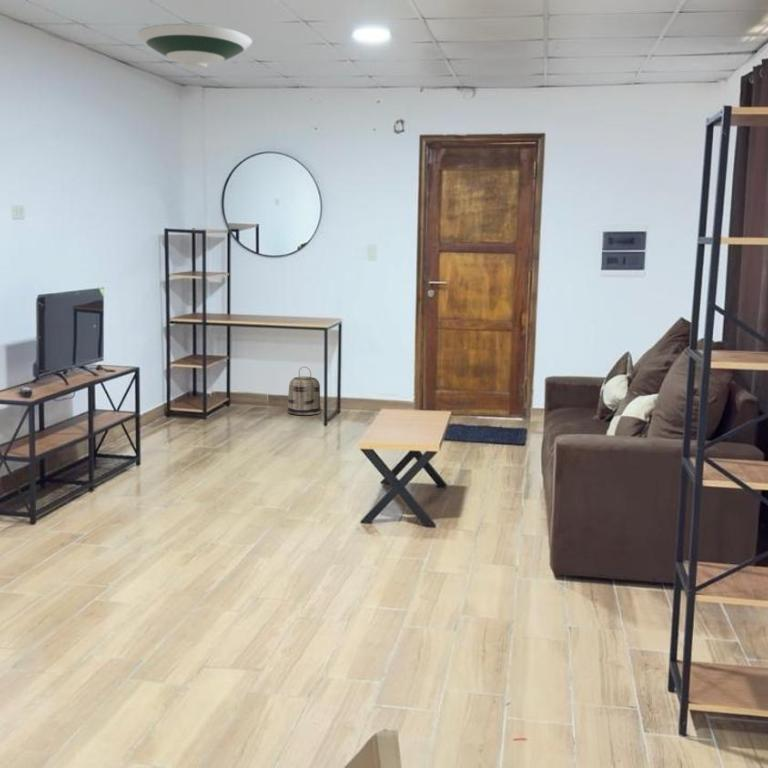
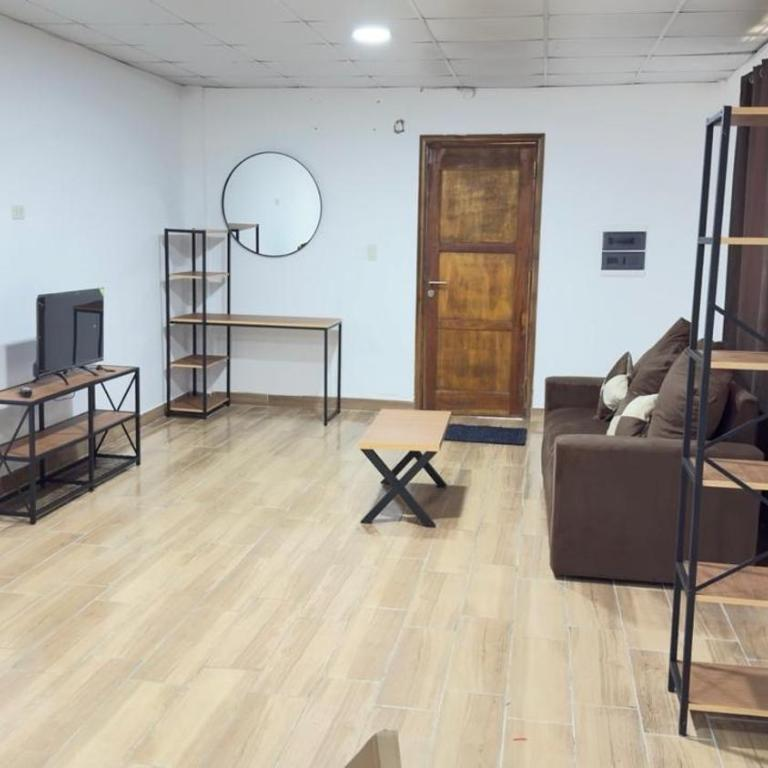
- basket (304, 389)
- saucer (195, 52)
